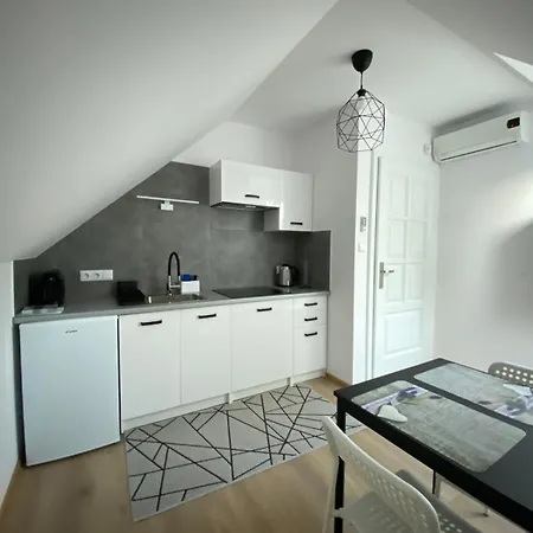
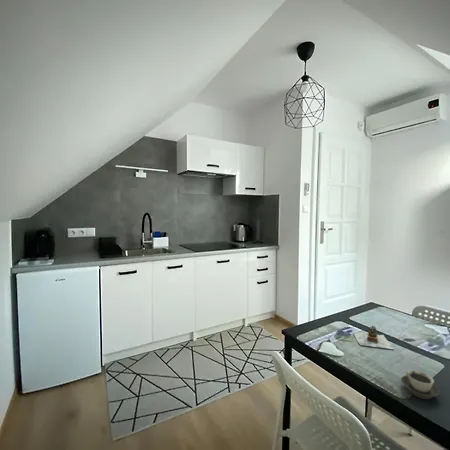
+ cup (419, 384)
+ teapot (372, 332)
